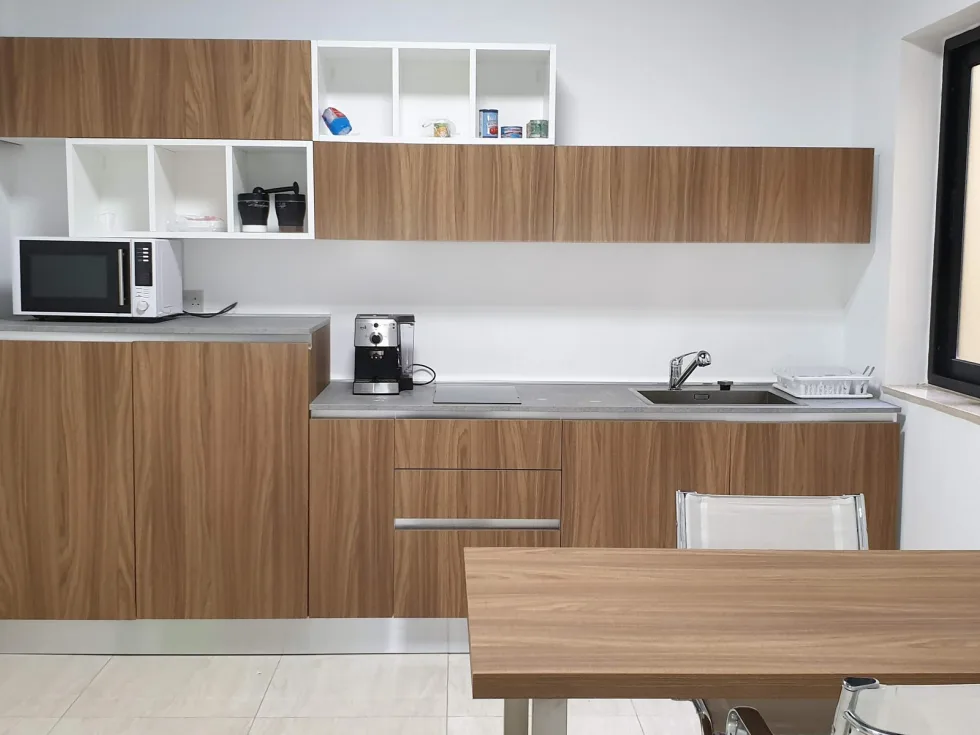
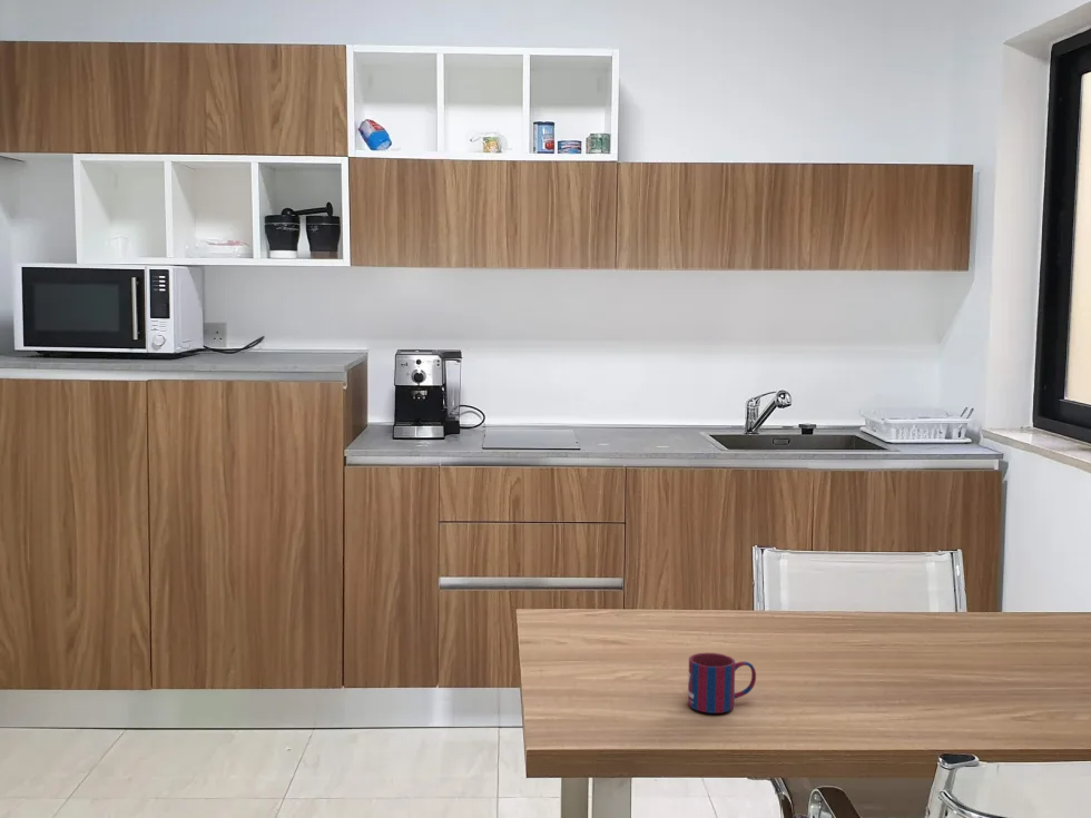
+ mug (723, 682)
